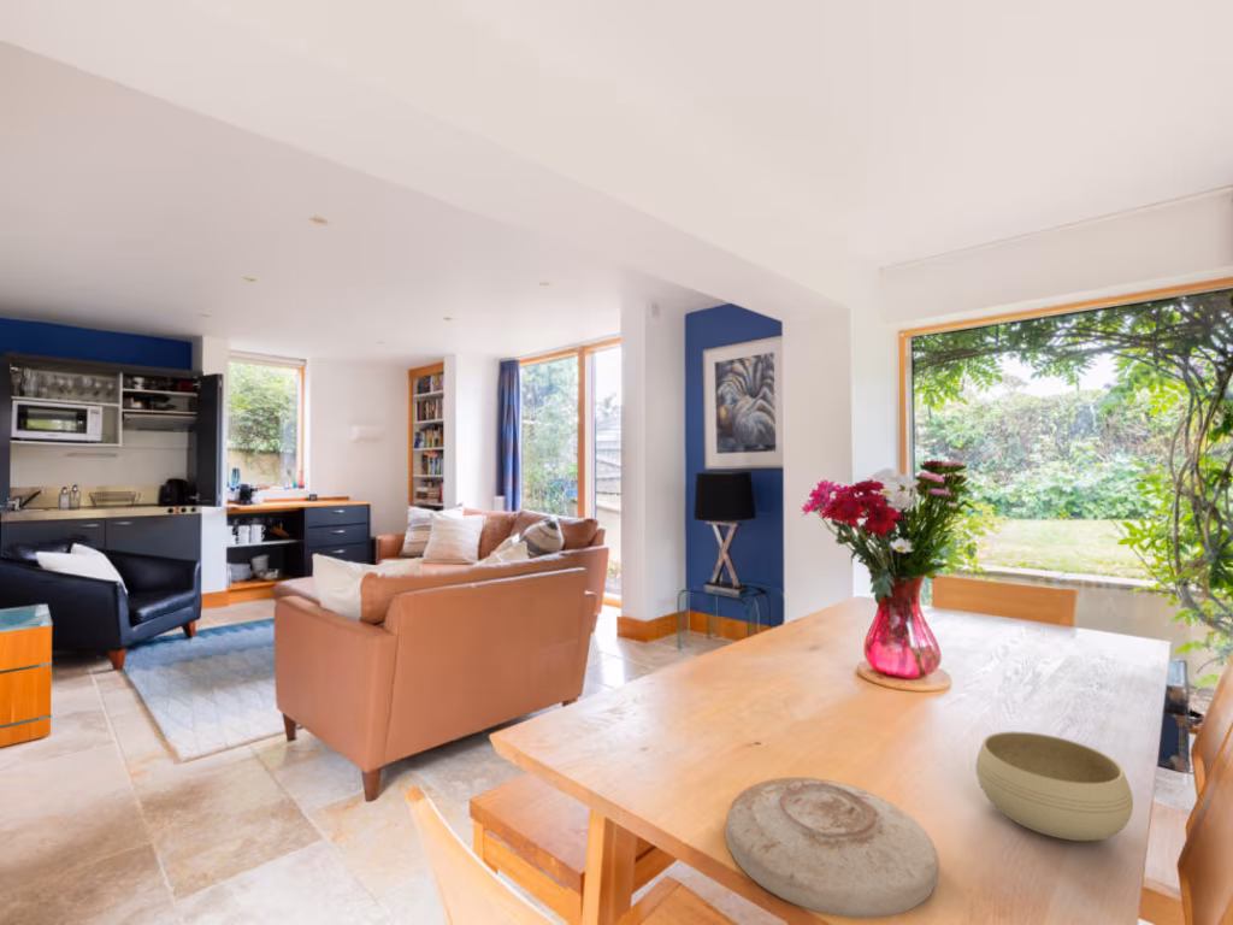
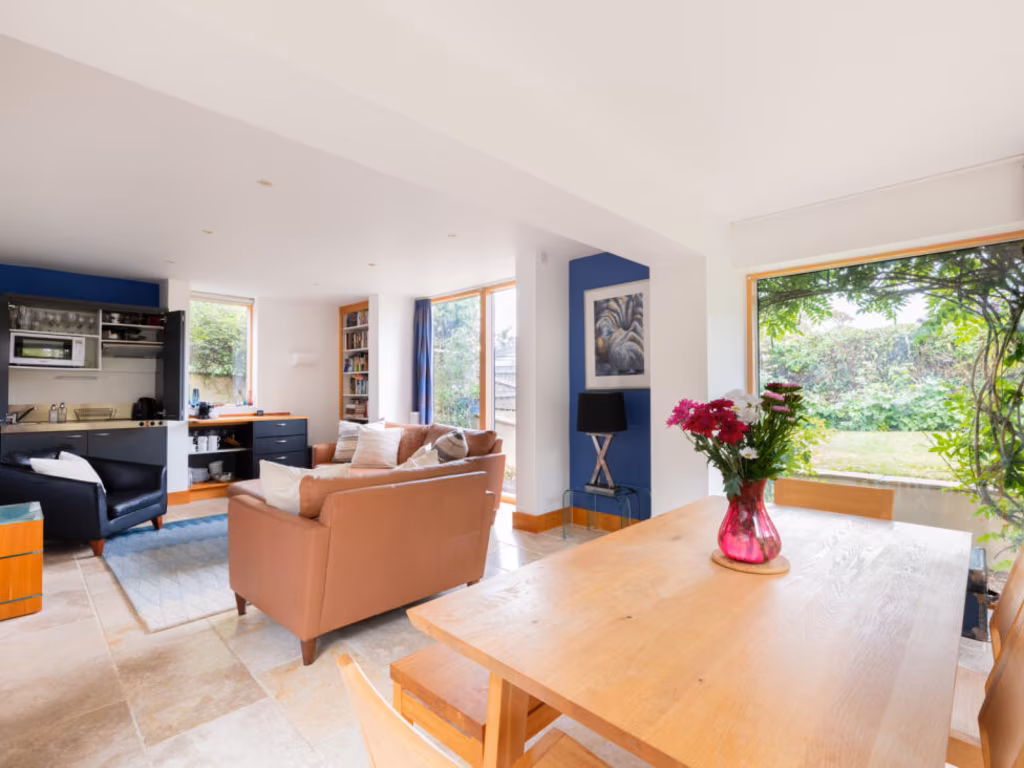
- bowl (1050, 788)
- plate (826, 826)
